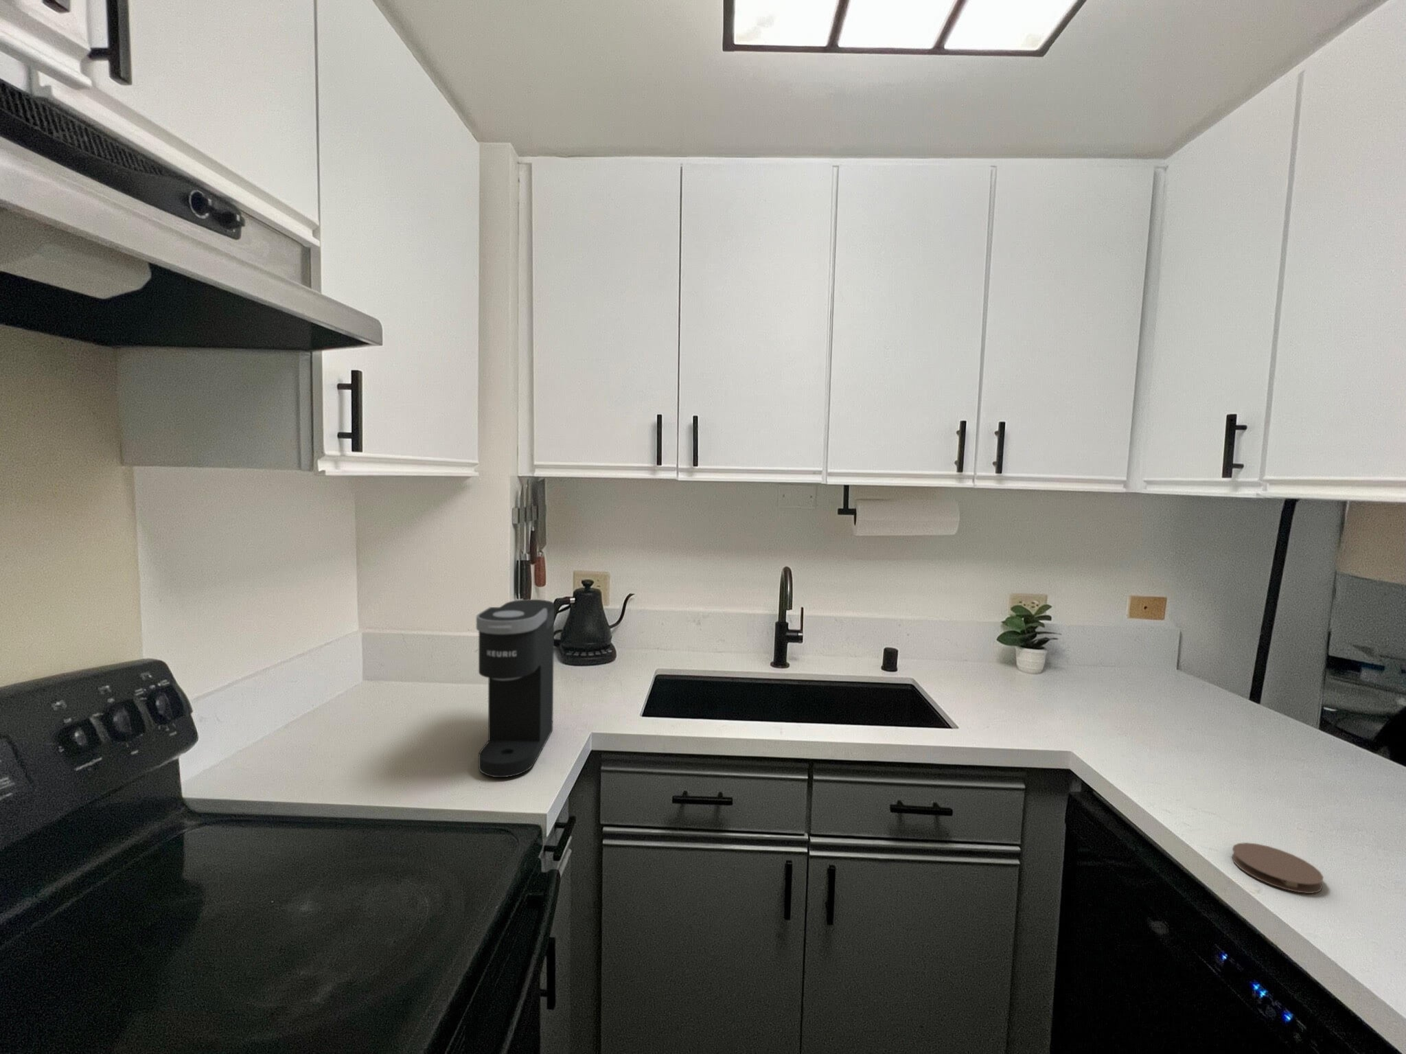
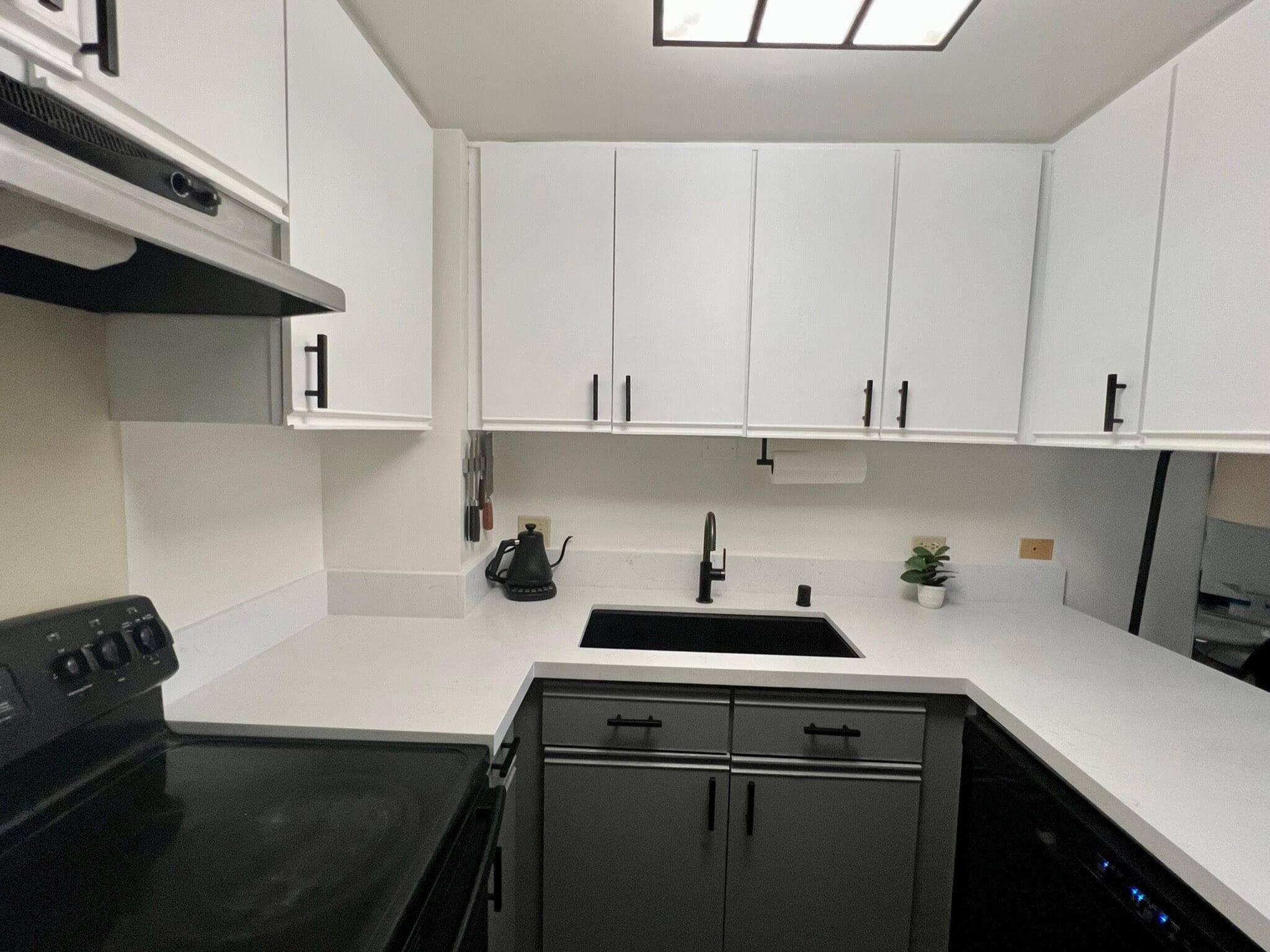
- coaster (1275, 867)
- coffee maker (518, 678)
